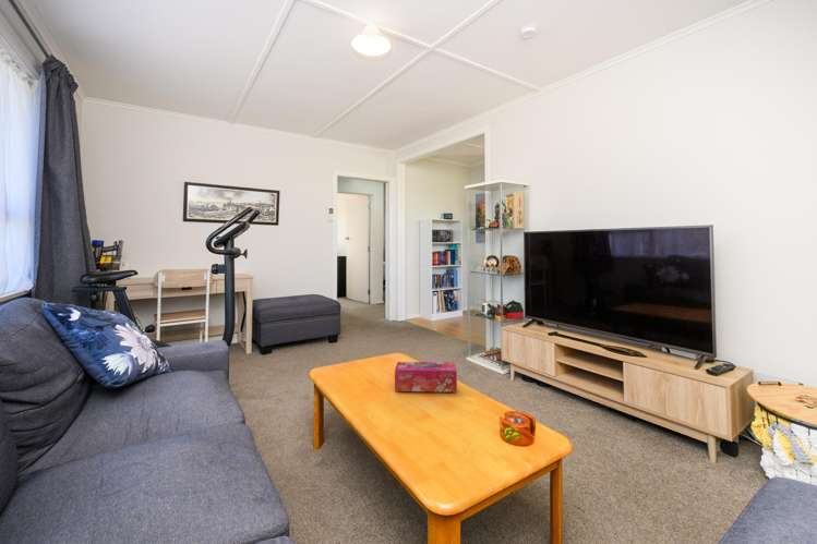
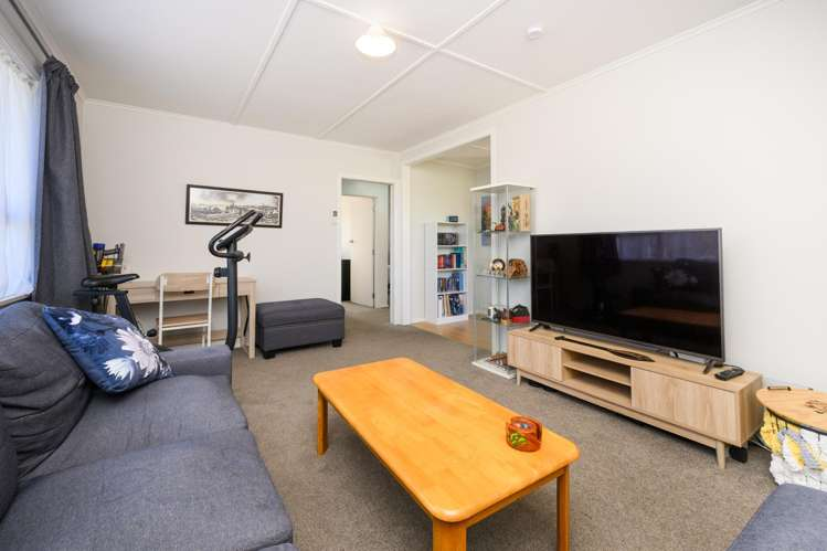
- tissue box (425, 376)
